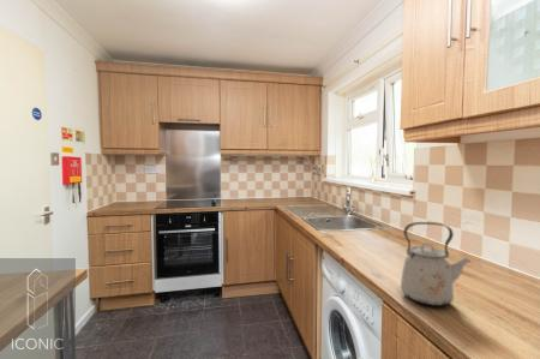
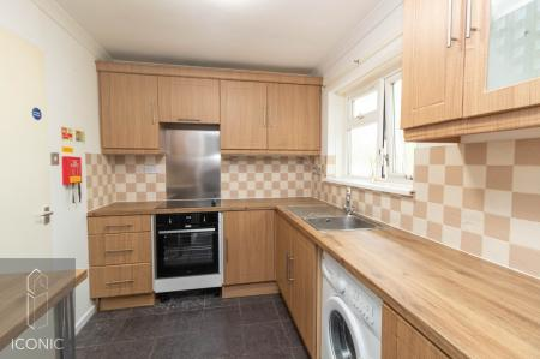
- kettle (436, 261)
